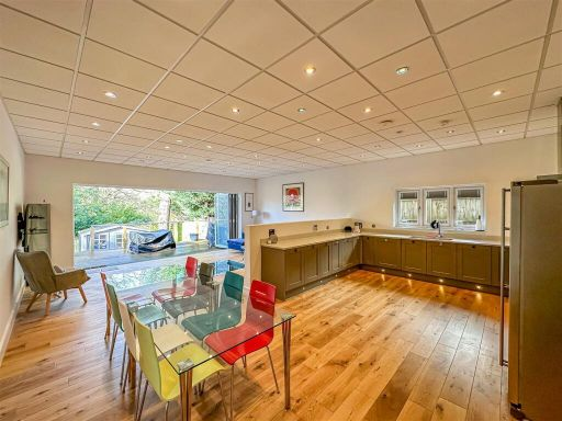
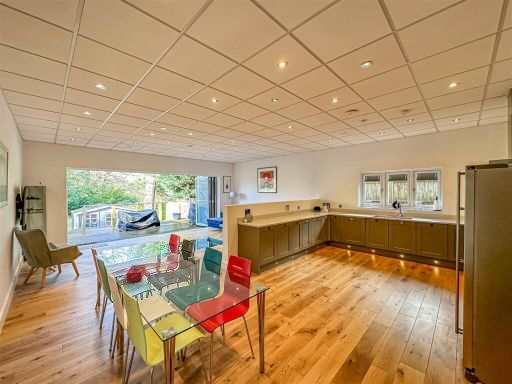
+ tissue box (136, 272)
